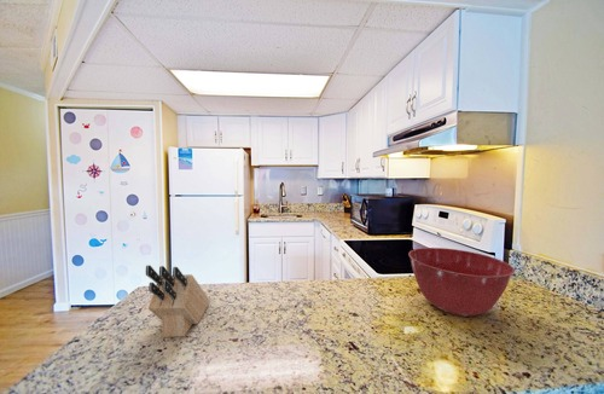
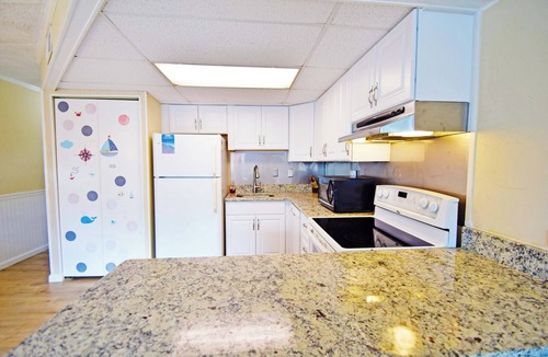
- mixing bowl (455, 282)
- knife block (180, 289)
